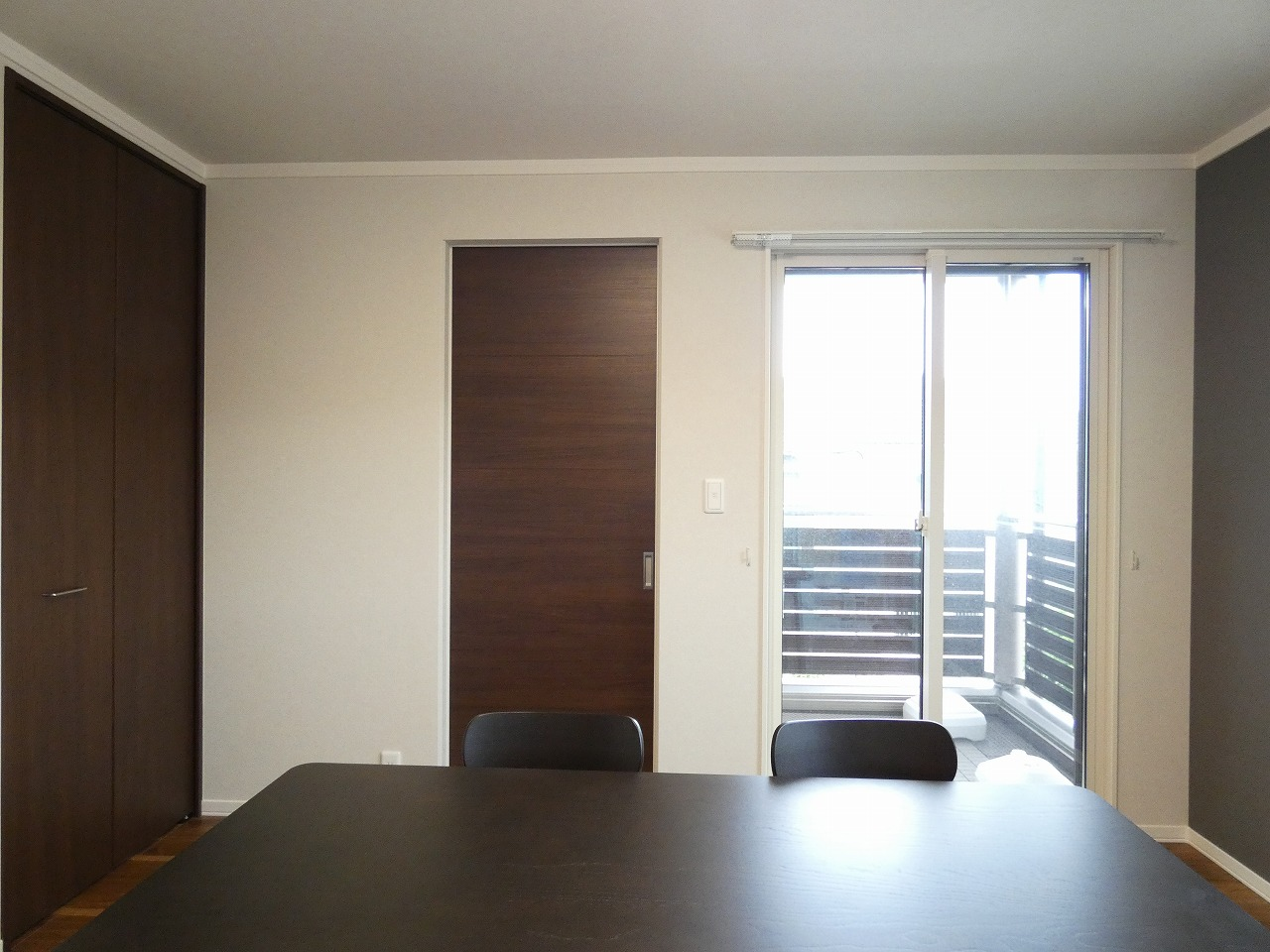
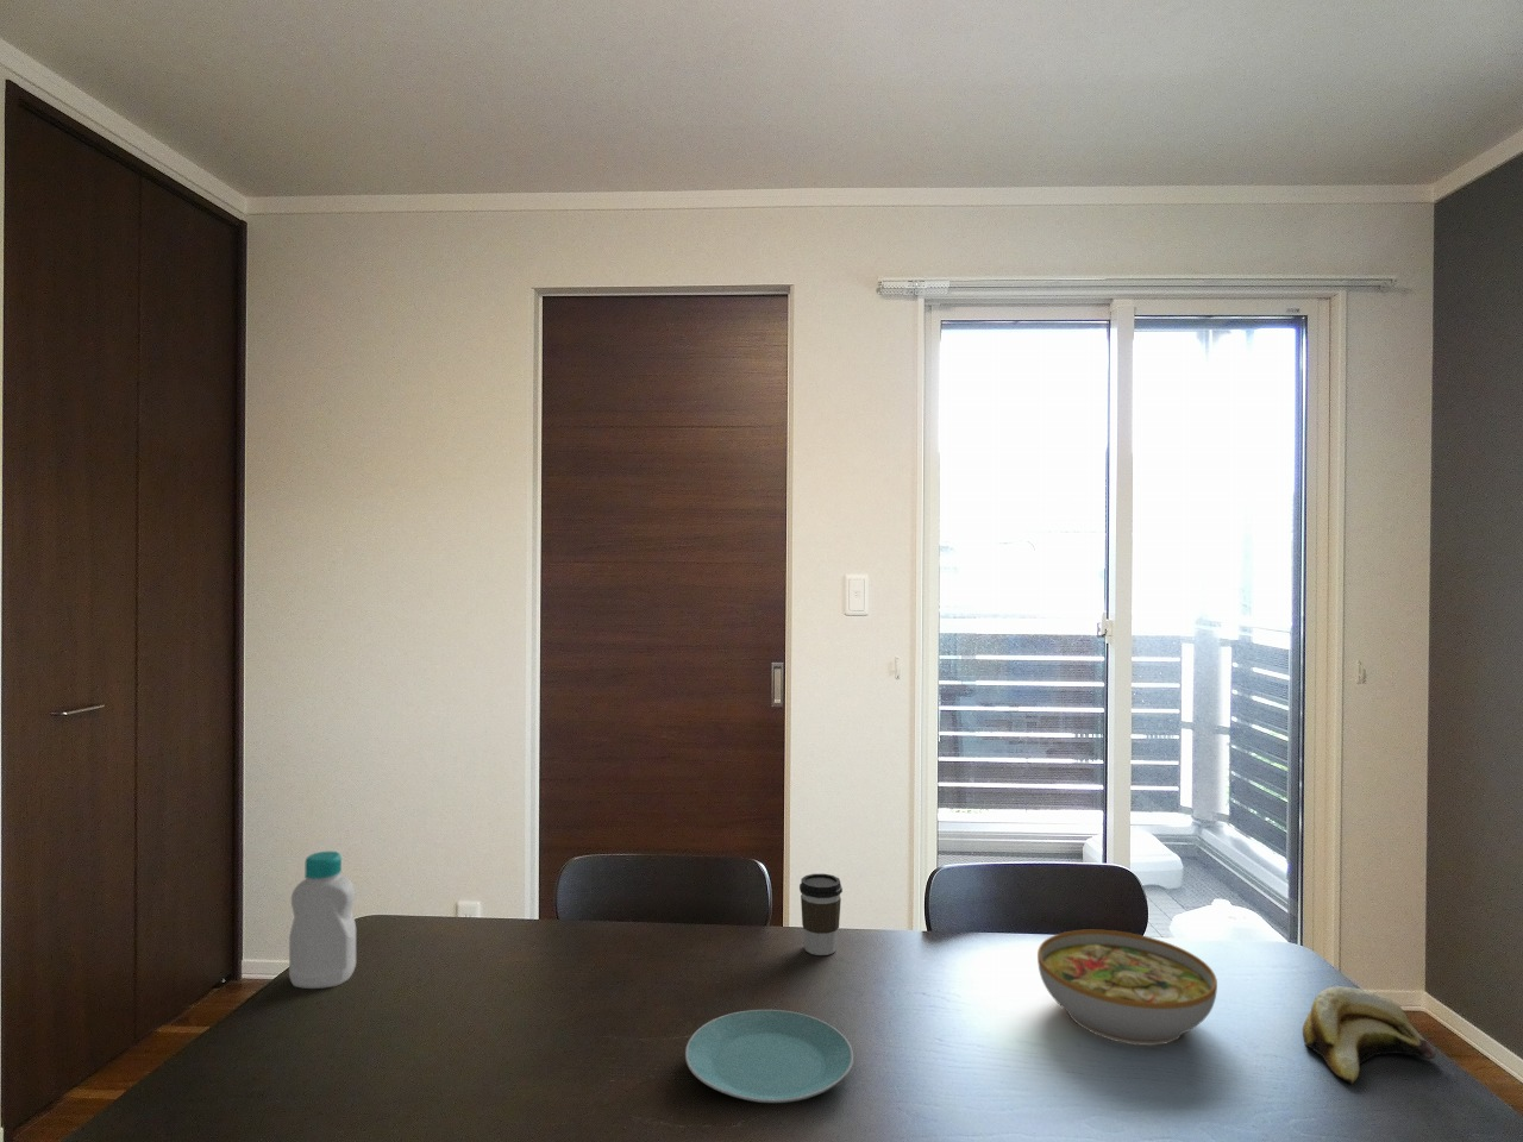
+ plate (769, 1059)
+ banana (1368, 1029)
+ bottle (323, 918)
+ coffee cup (820, 914)
+ bowl (1124, 988)
